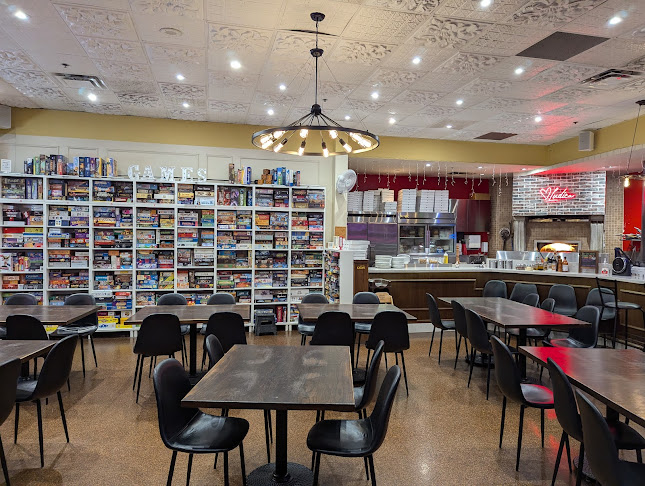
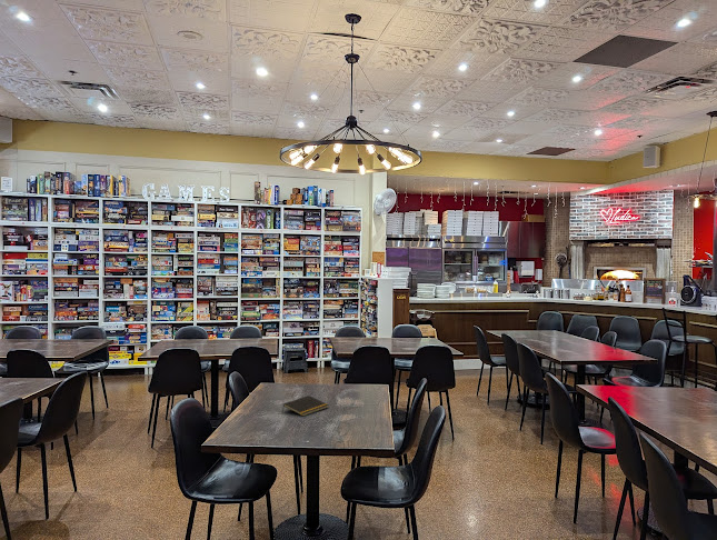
+ notepad (306, 404)
